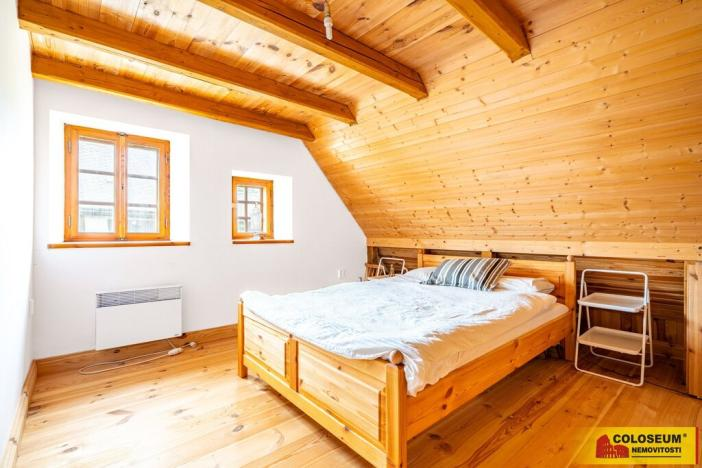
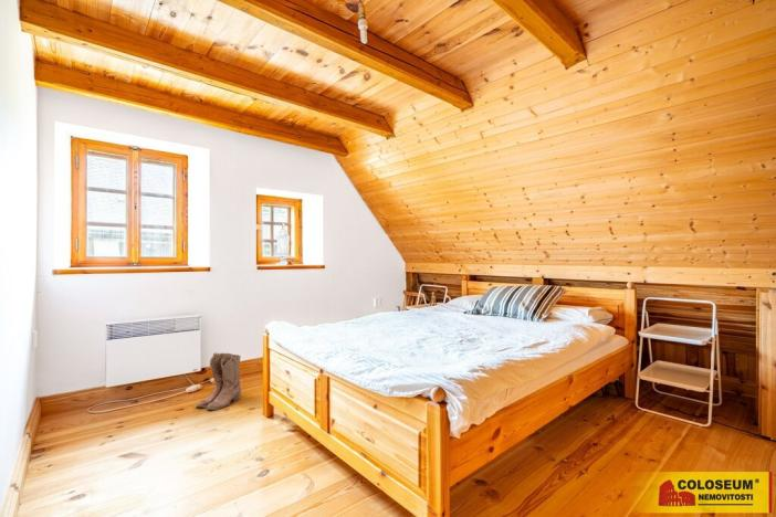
+ boots (219, 378)
